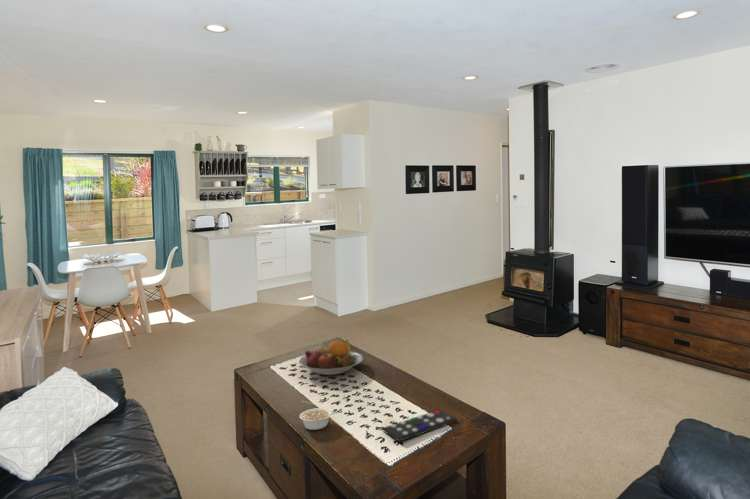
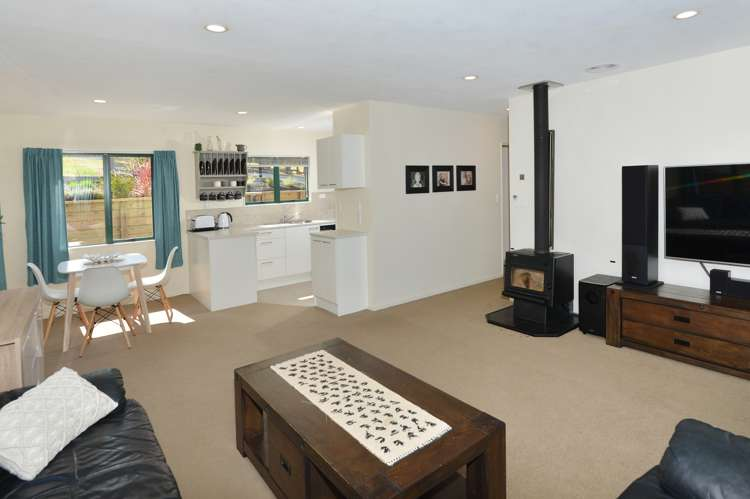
- fruit bowl (331, 356)
- remote control (420, 423)
- legume (317, 418)
